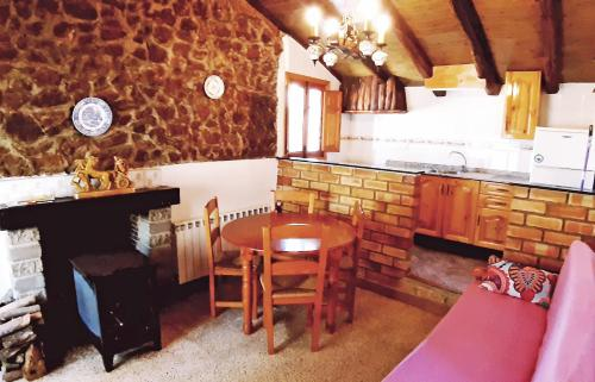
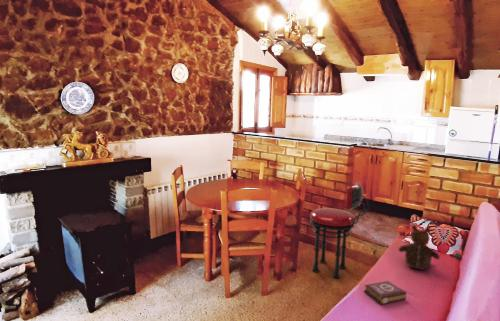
+ stool (337, 227)
+ teddy bear (419, 245)
+ book (384, 291)
